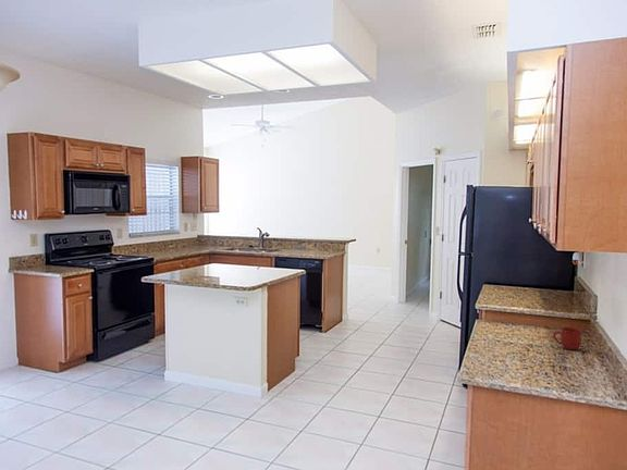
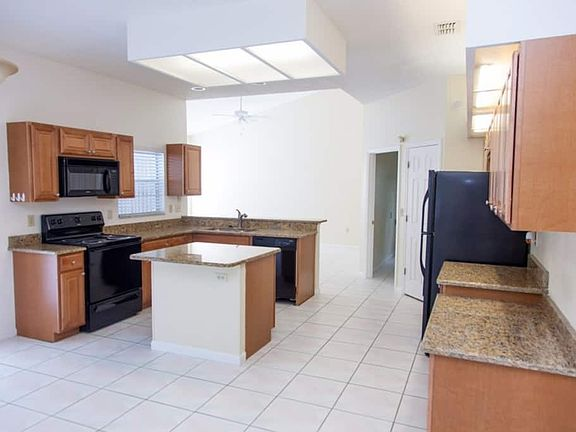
- mug (566, 338)
